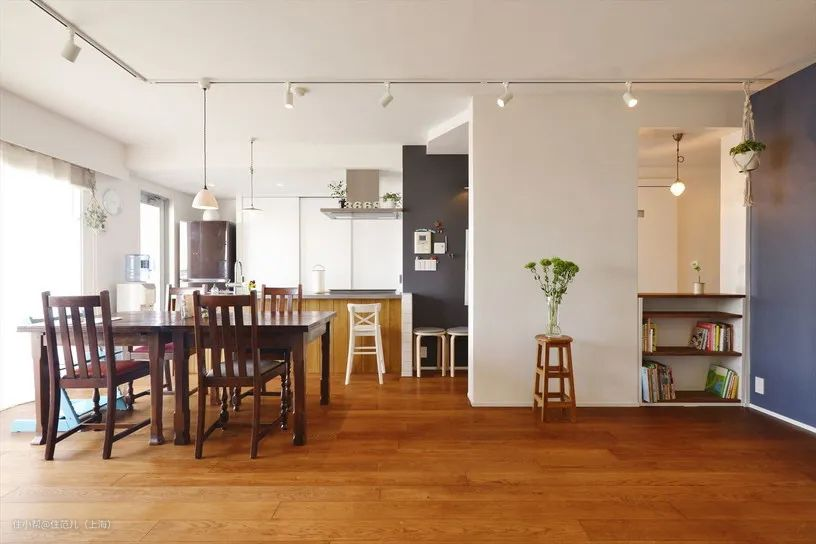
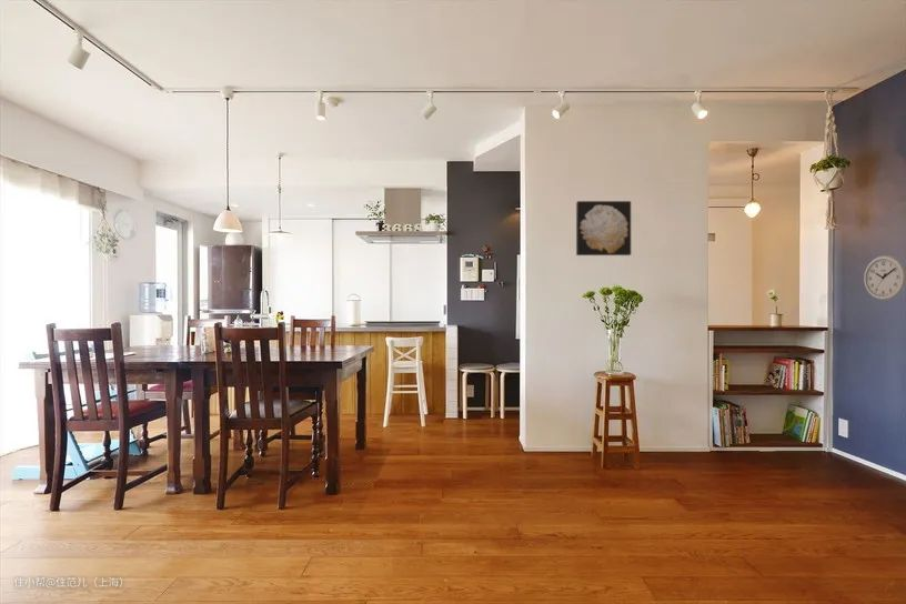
+ wall clock (883, 278)
+ wall art (603, 228)
